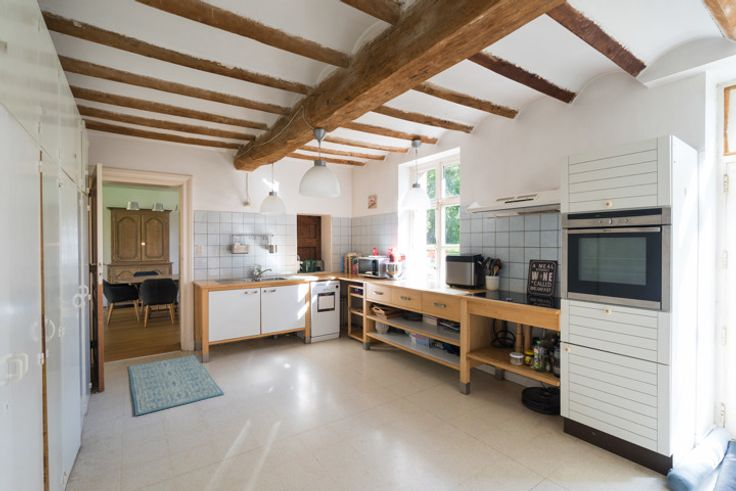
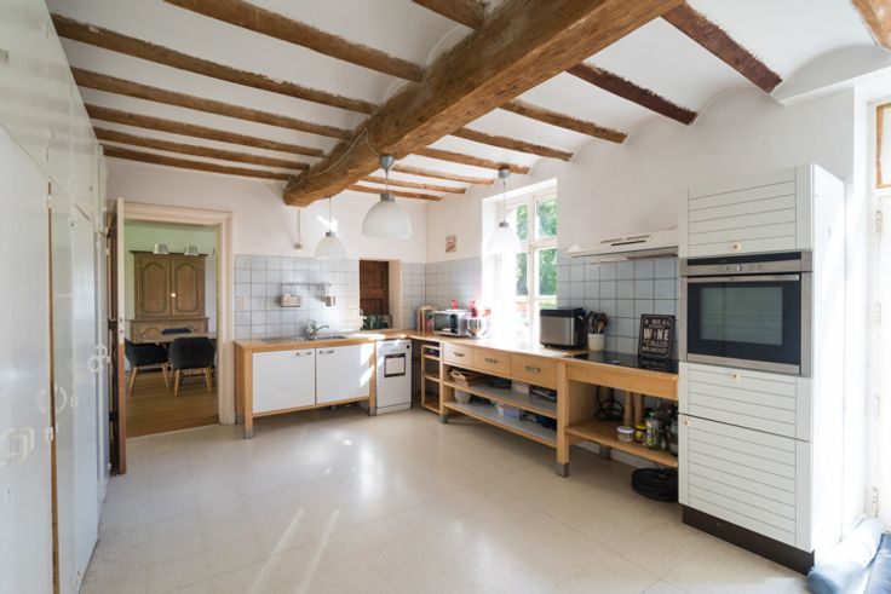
- rug (171, 378)
